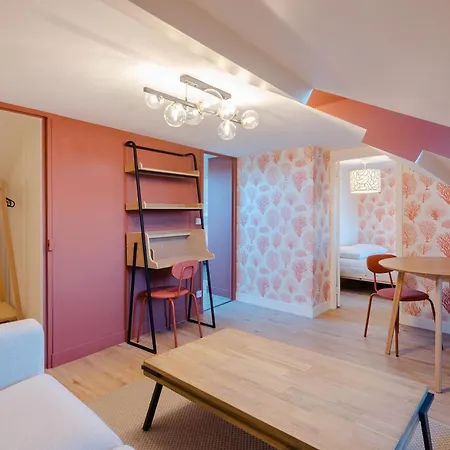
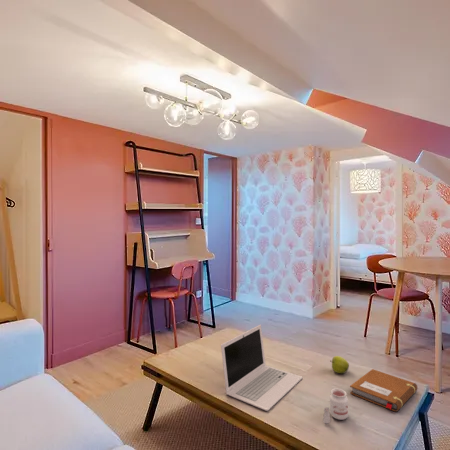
+ candle (336, 407)
+ apple (339, 364)
+ notebook (383, 389)
+ laptop (263, 362)
